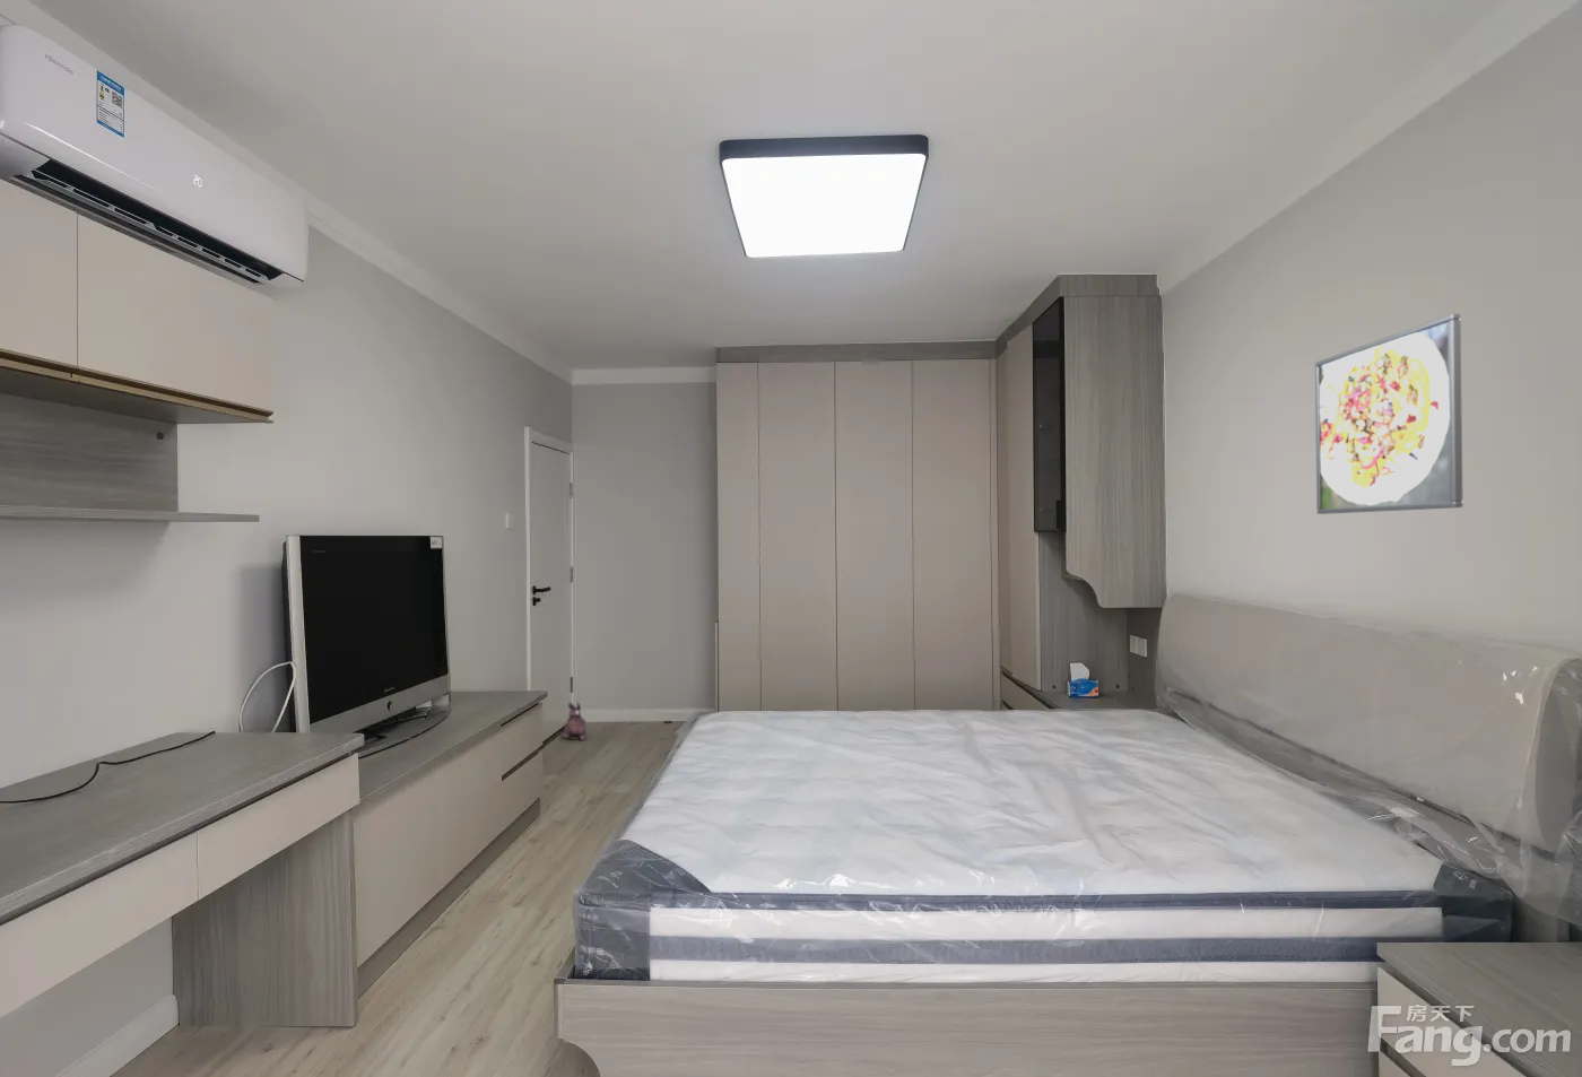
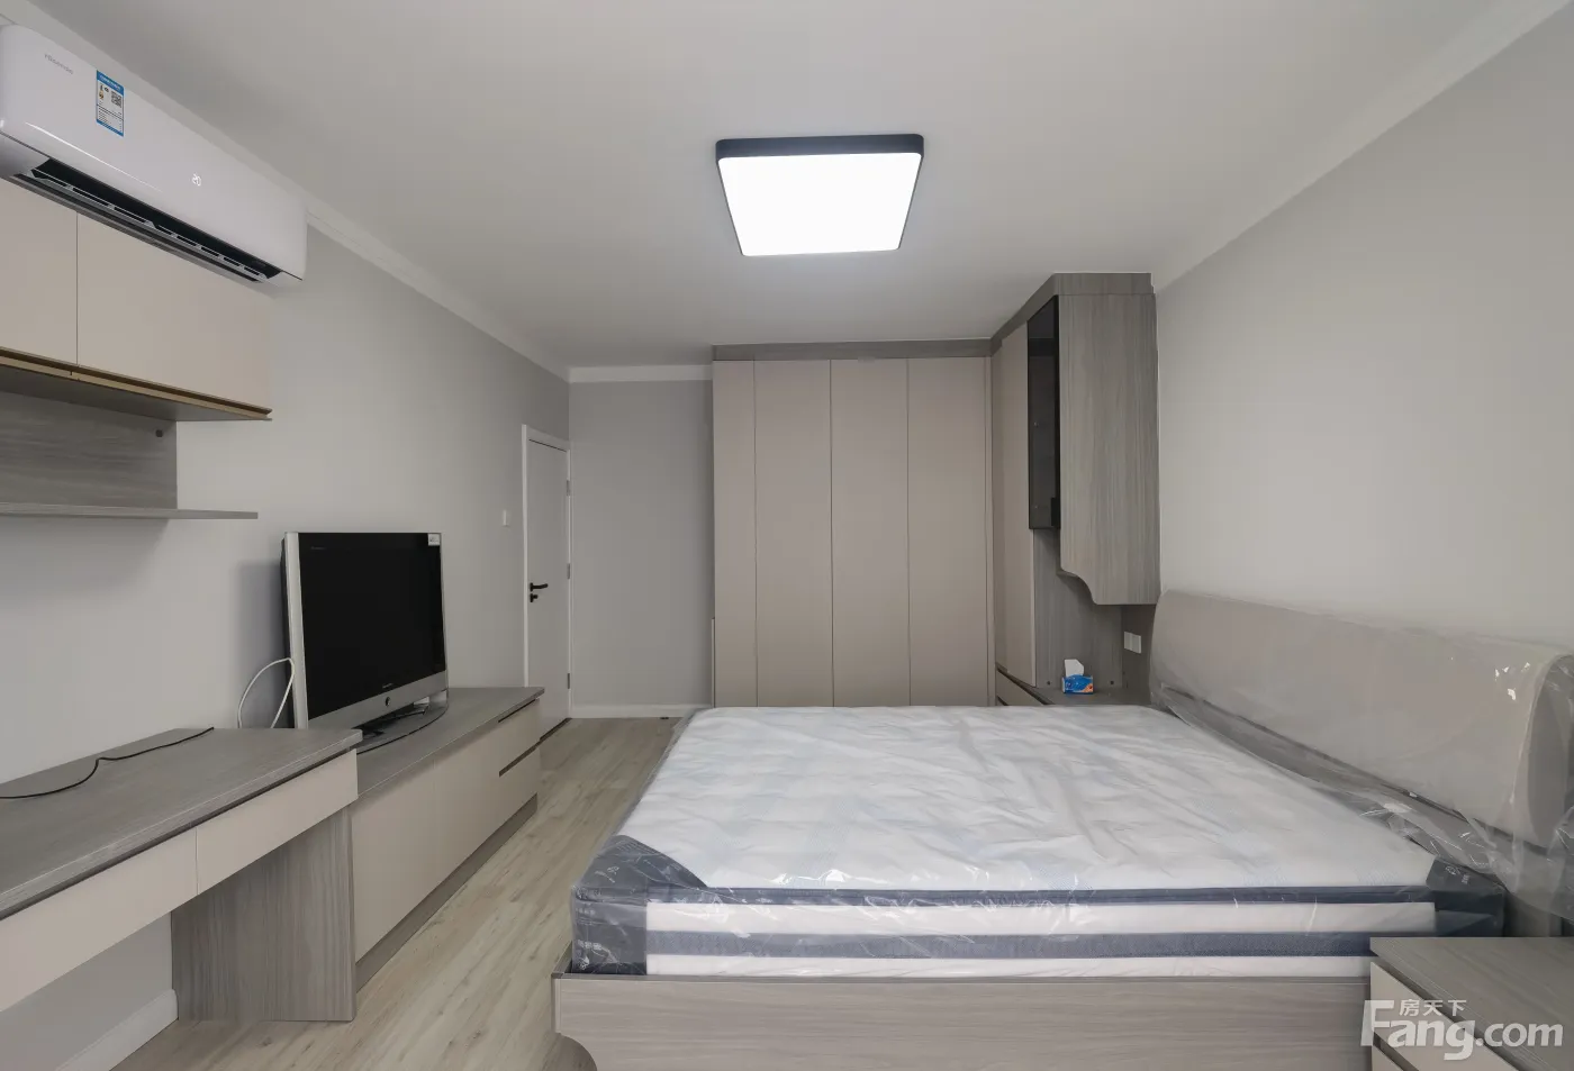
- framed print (1380, 426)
- plush toy (577, 719)
